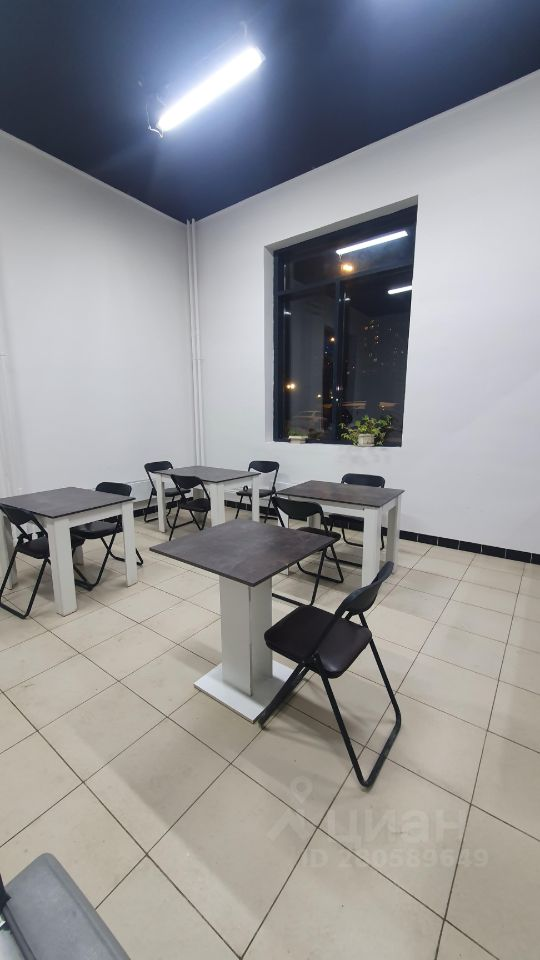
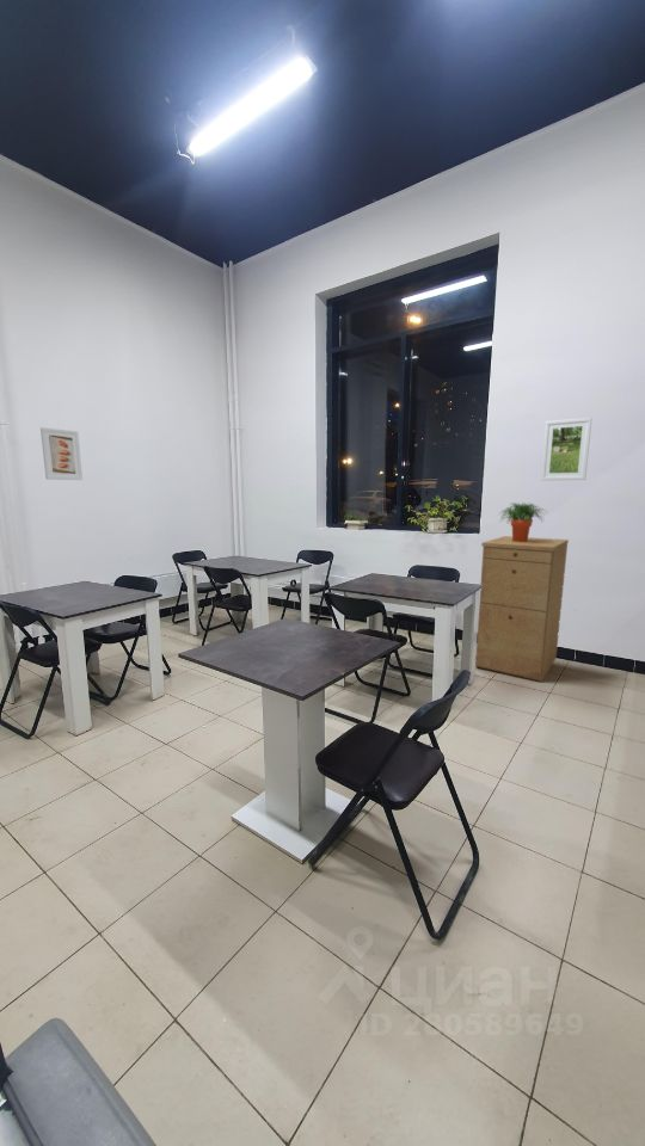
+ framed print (565, 450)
+ filing cabinet (521, 603)
+ potted plant (520, 520)
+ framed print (62, 455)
